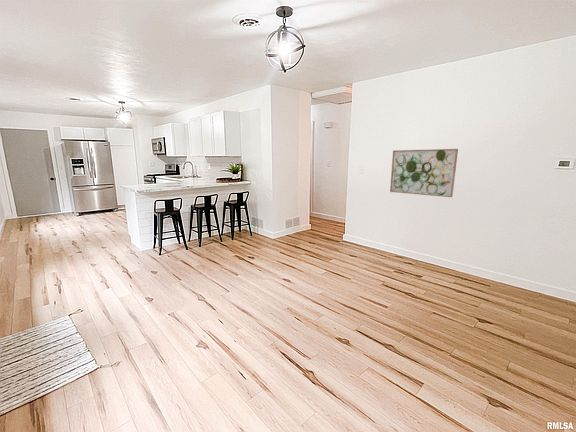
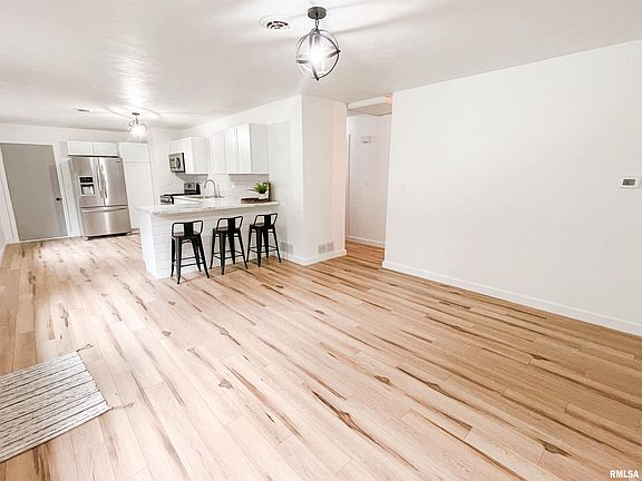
- wall art (420, 172)
